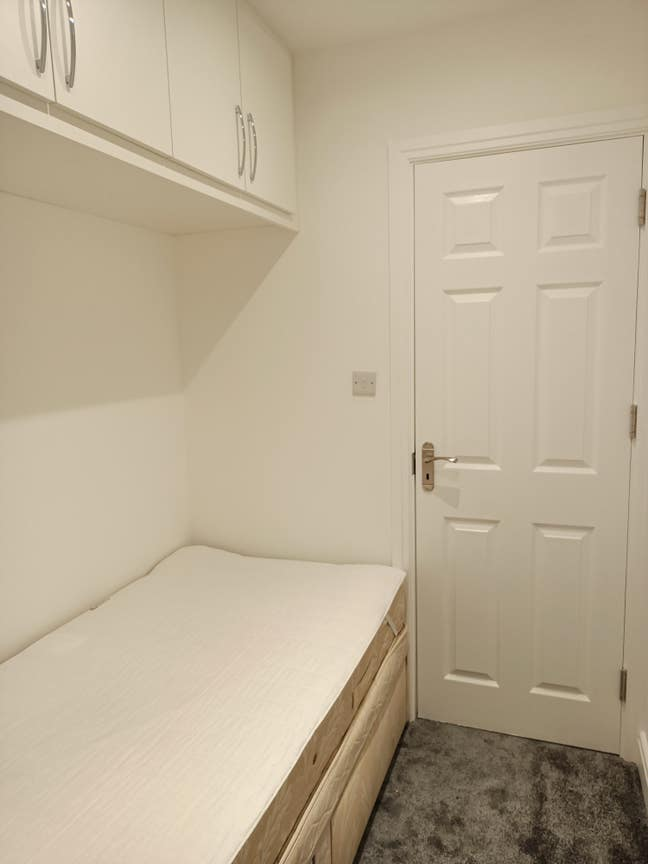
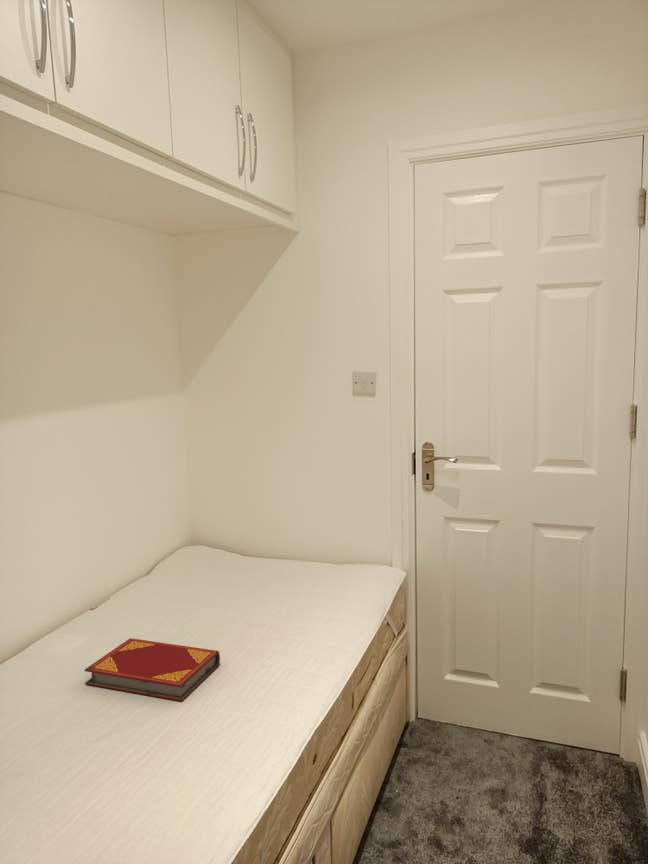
+ hardback book (154, 666)
